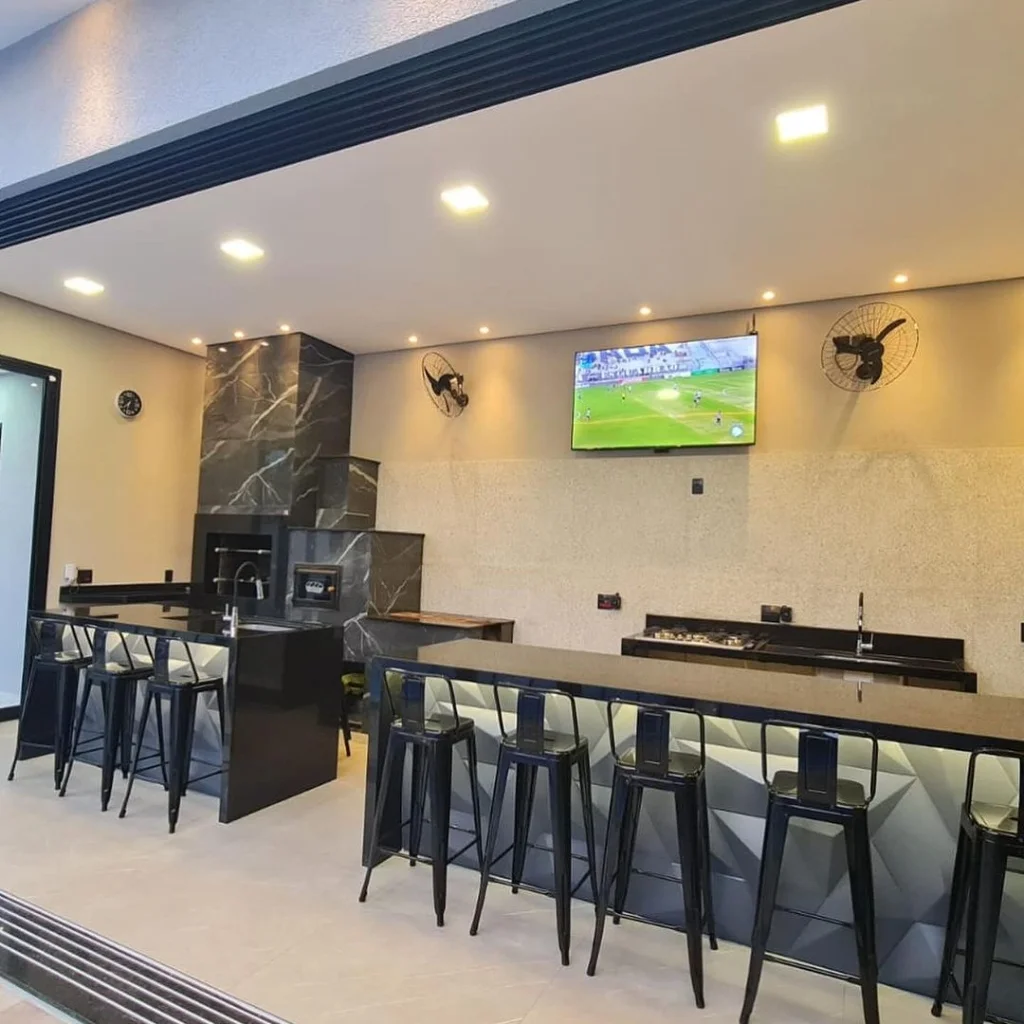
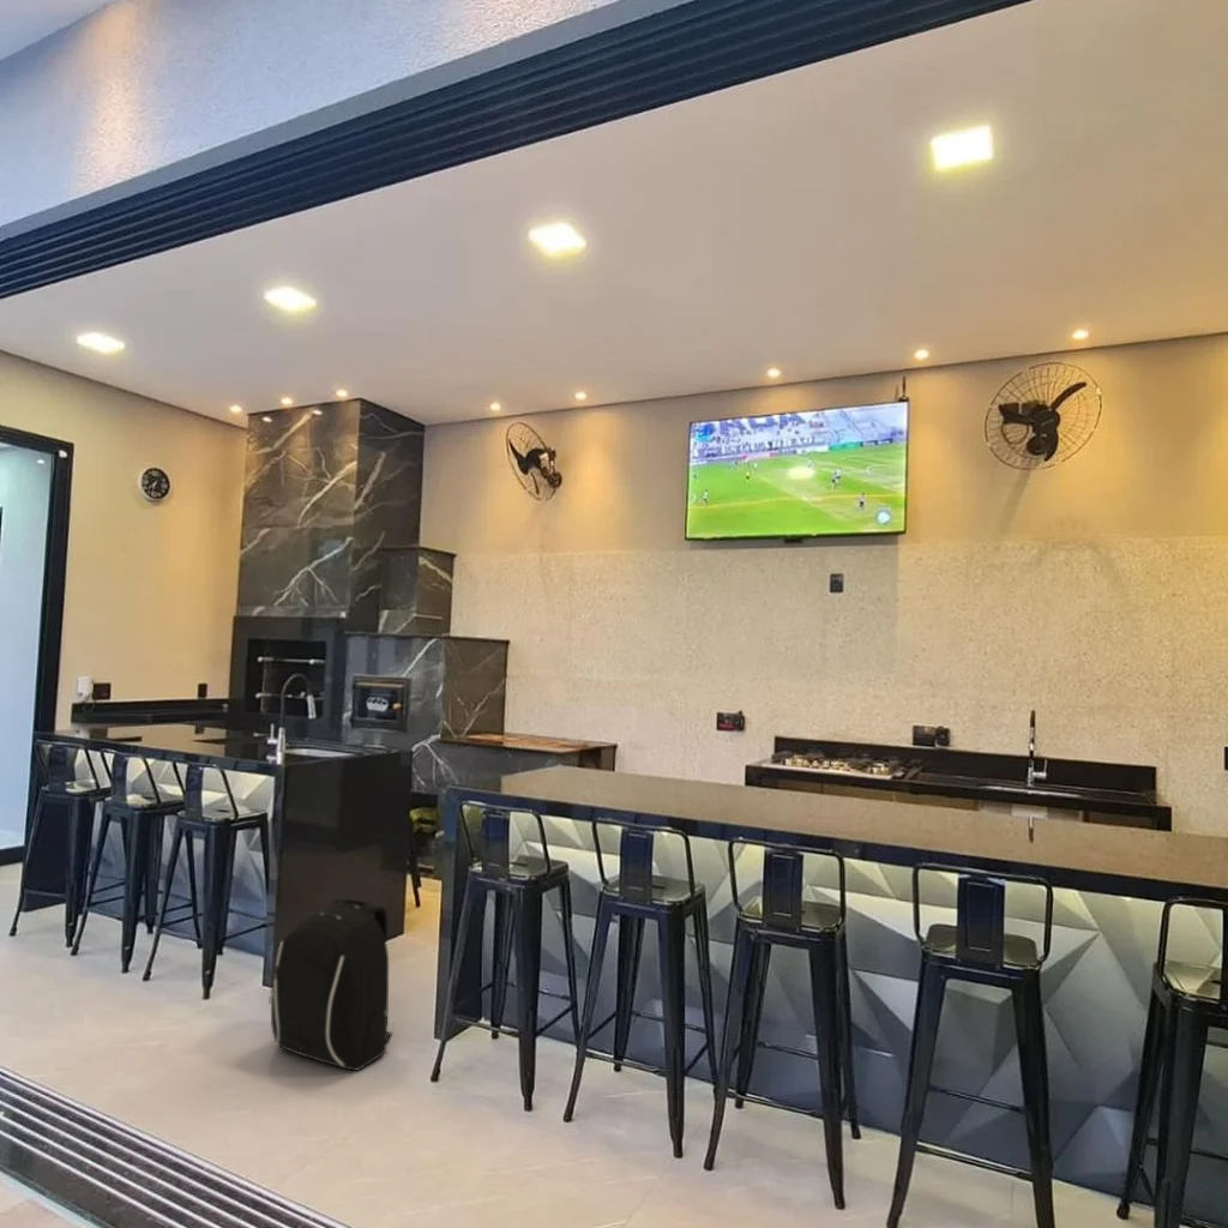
+ backpack (339, 976)
